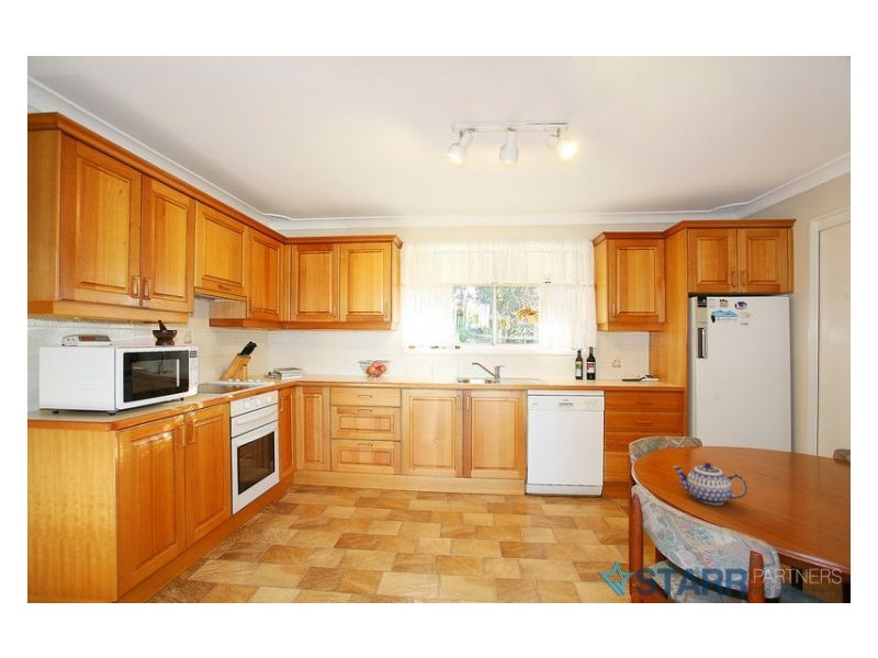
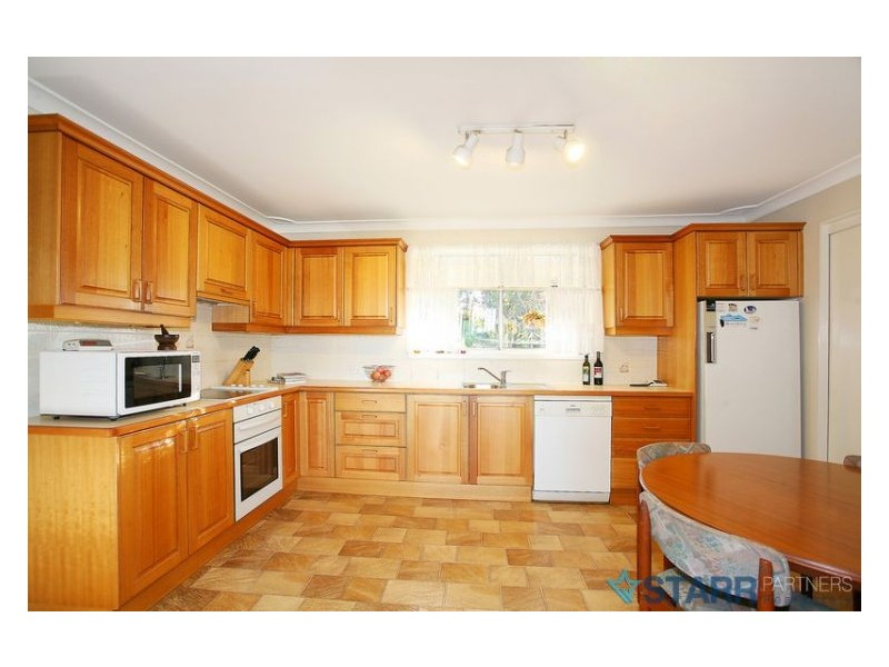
- teapot (708, 480)
